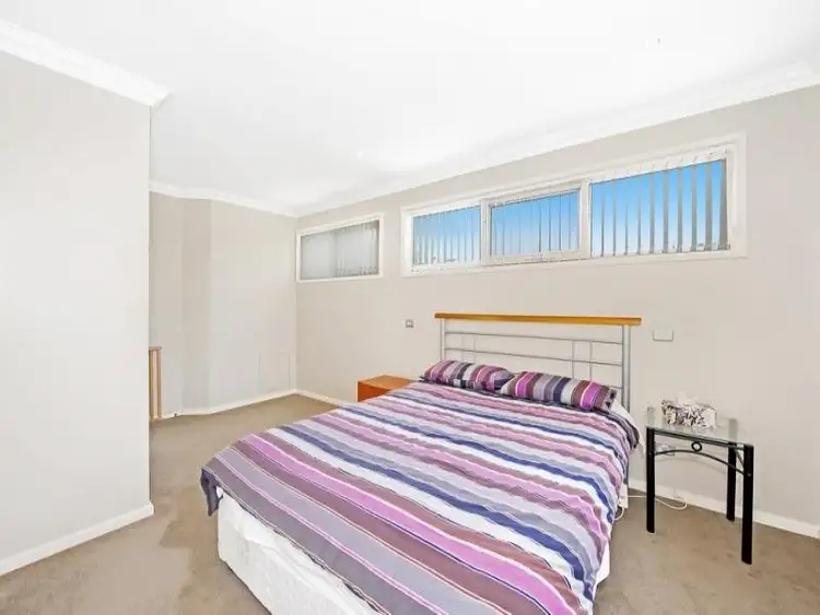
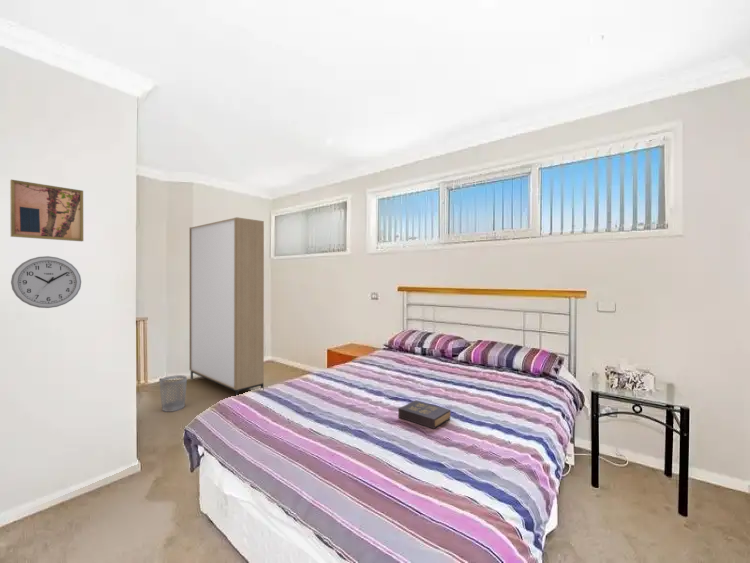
+ wardrobe (224, 305)
+ wastebasket (173, 392)
+ wall art (48, 212)
+ hardback book (424, 413)
+ wall clock (48, 282)
